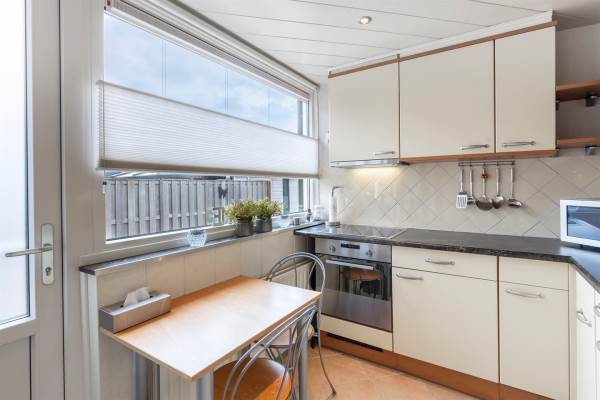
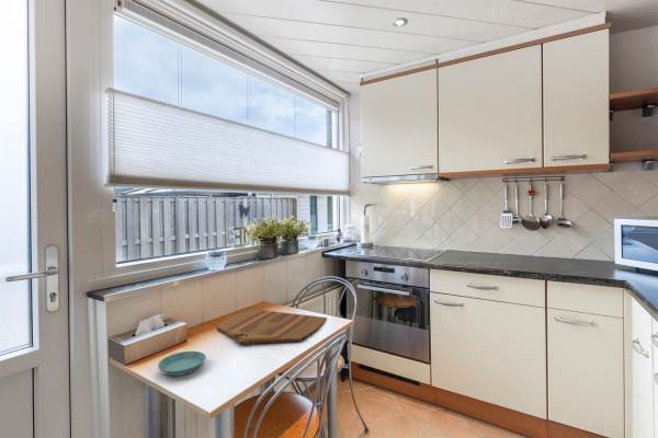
+ saucer (182, 364)
+ cutting board (266, 324)
